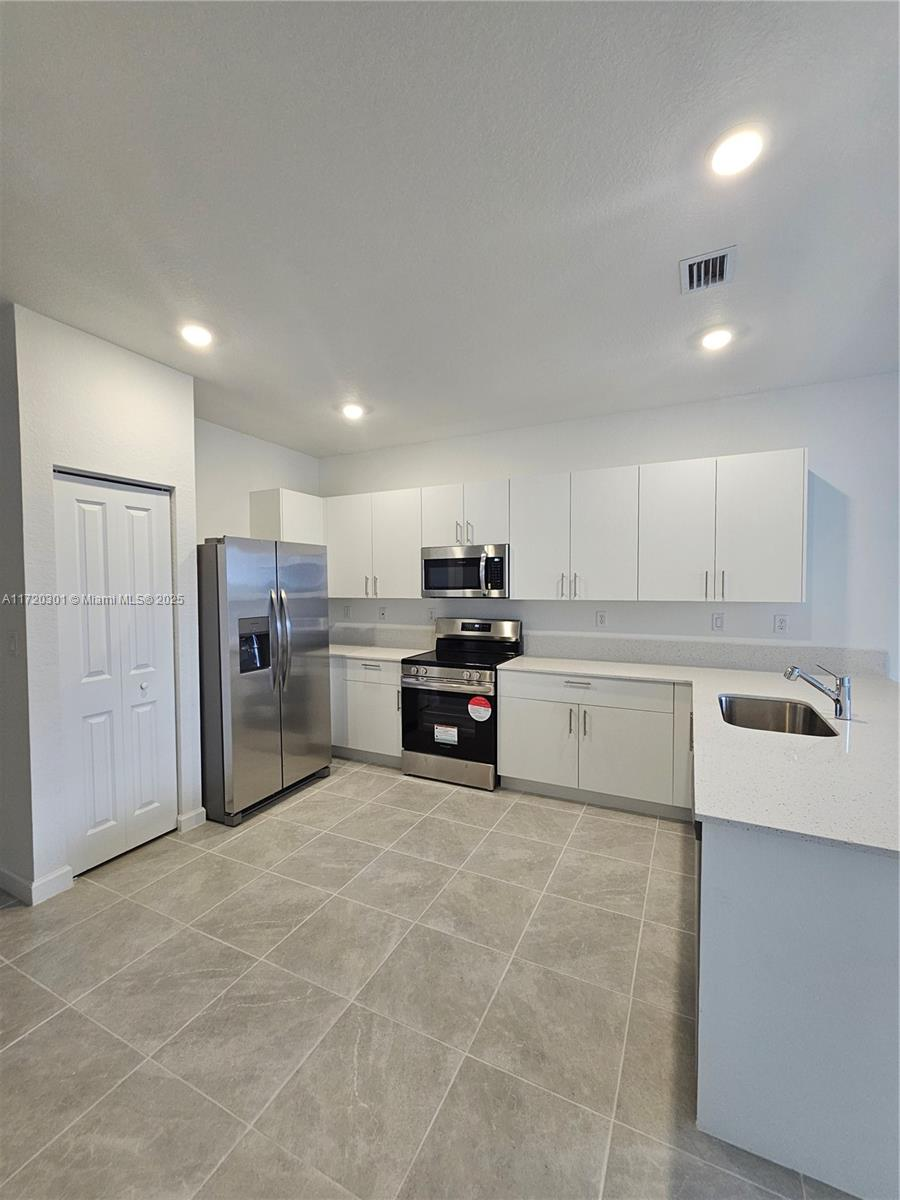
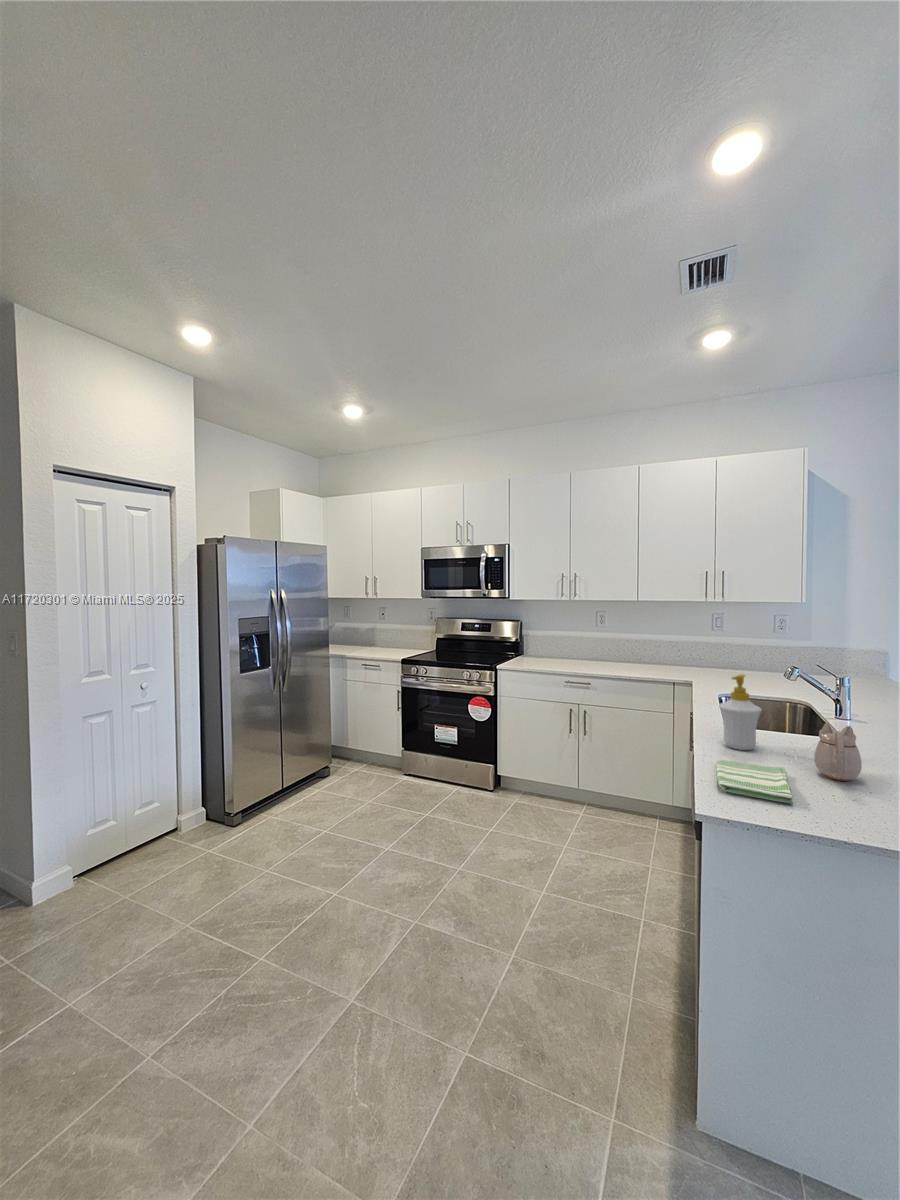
+ teapot (837, 751)
+ dish towel (752, 778)
+ soap bottle (739, 711)
